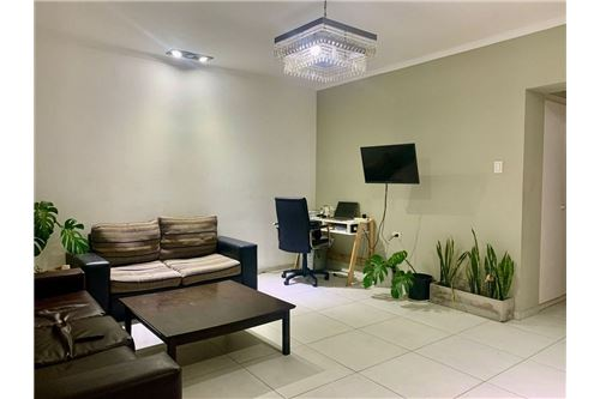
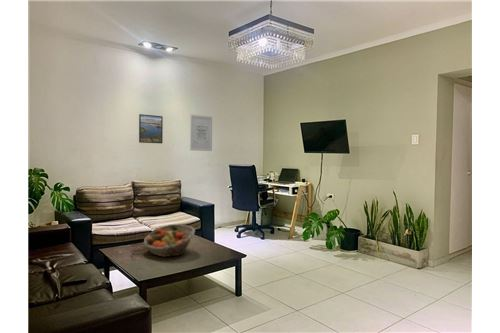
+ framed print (151, 129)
+ fruit basket (169, 239)
+ wall art (201, 133)
